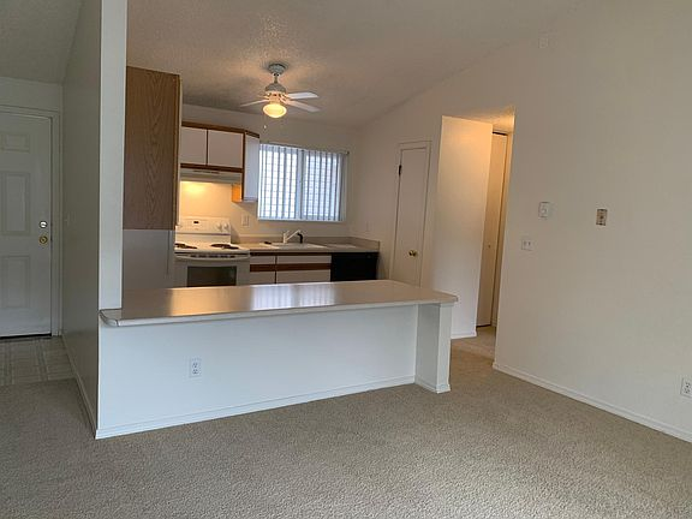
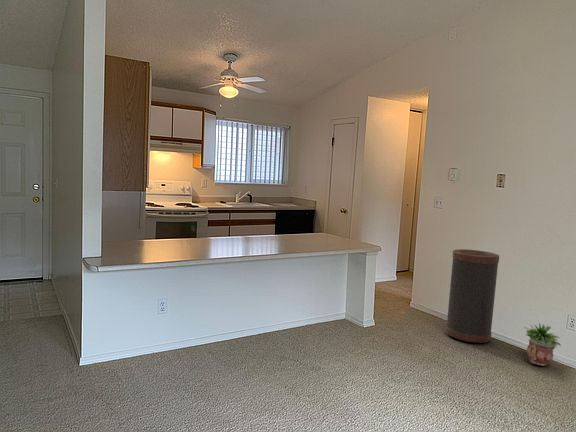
+ potted plant (541, 343)
+ trash can (471, 295)
